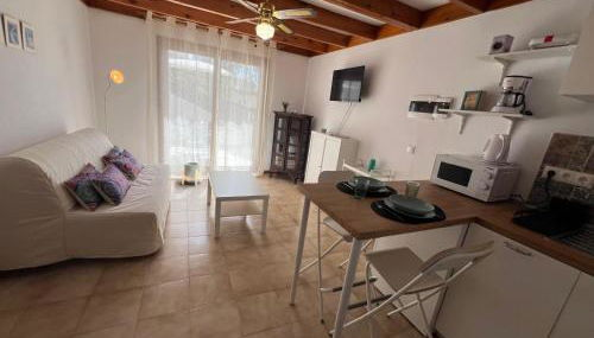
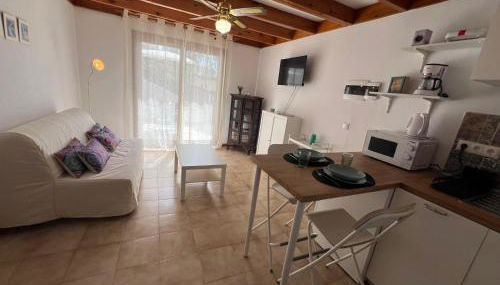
- planter (191, 173)
